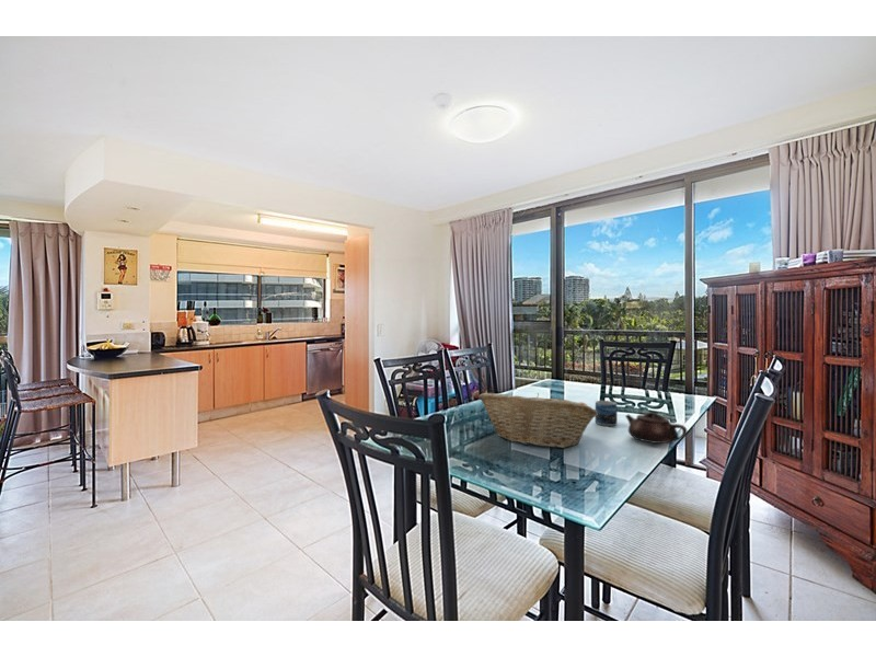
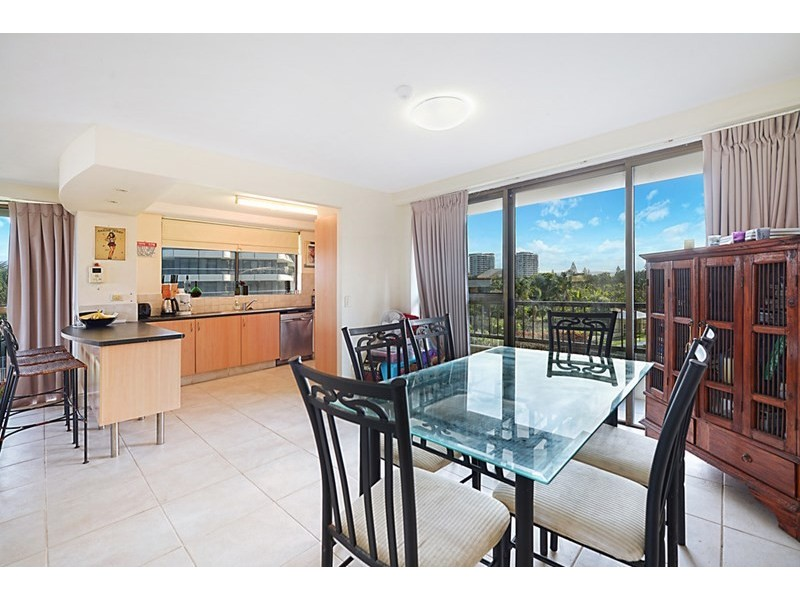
- teapot (653, 426)
- fruit basket (534, 414)
- mug (608, 412)
